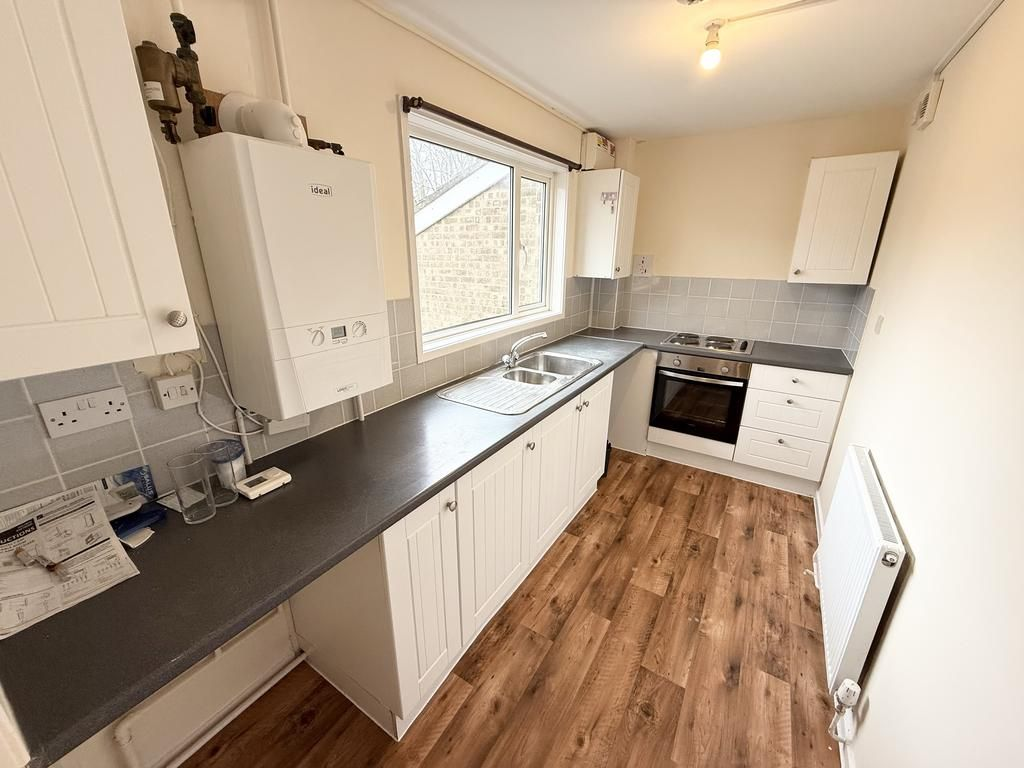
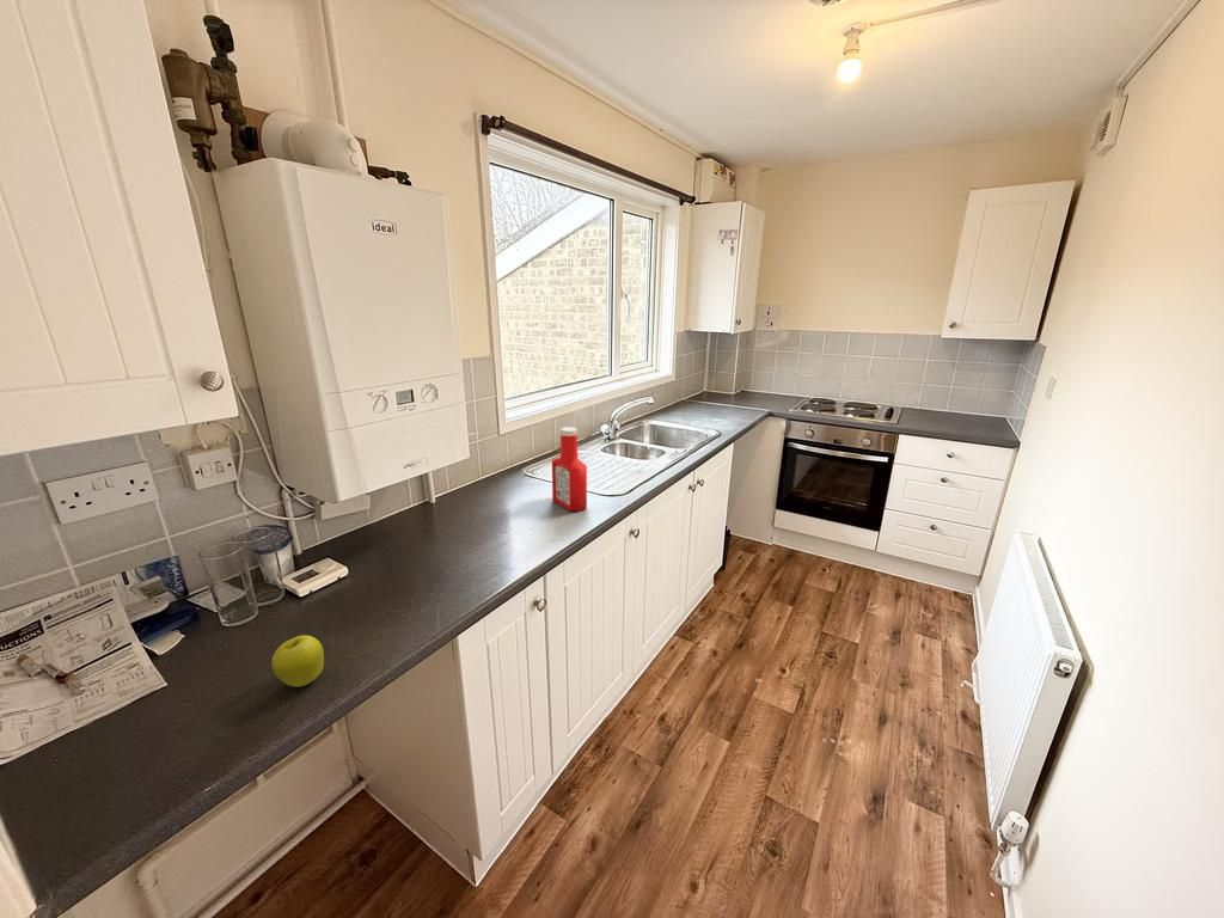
+ fruit (299, 660)
+ soap bottle (569, 466)
